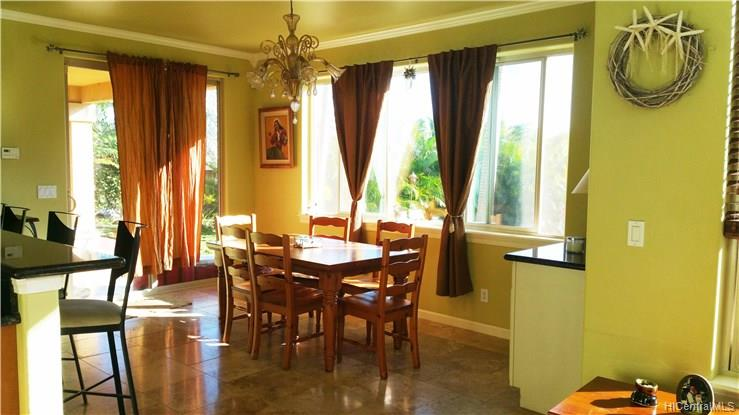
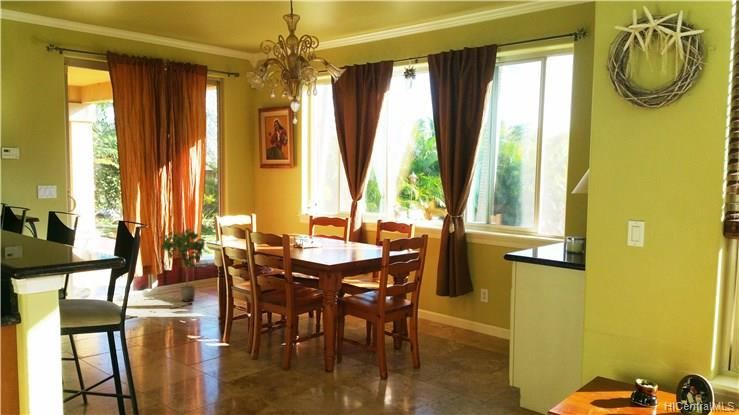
+ potted plant (184, 264)
